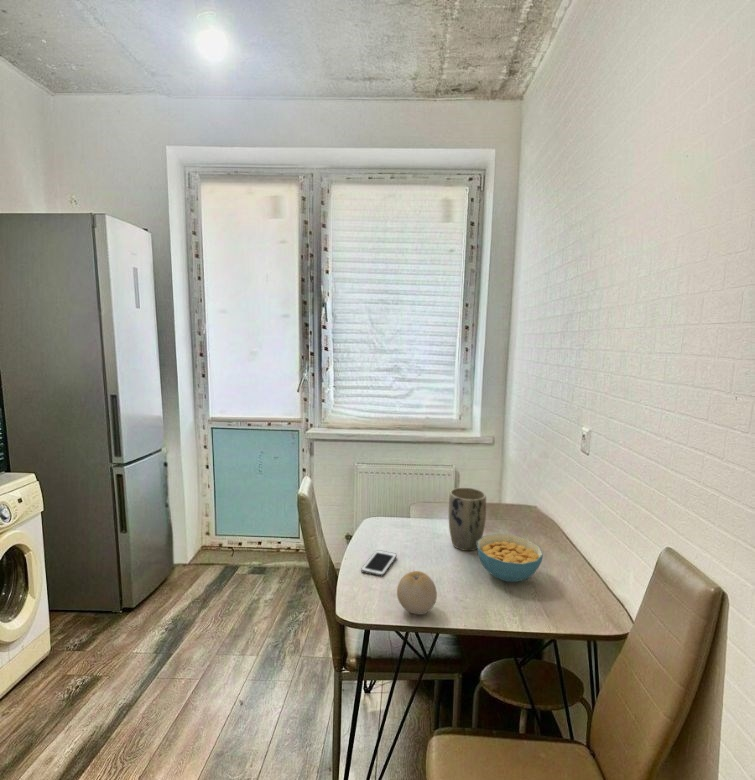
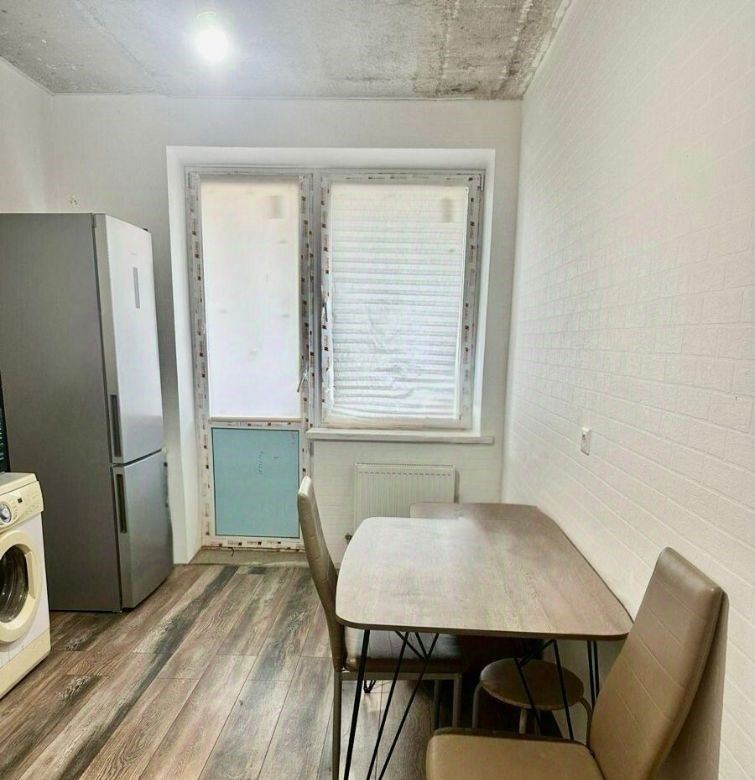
- cell phone (379, 562)
- cereal bowl (508, 562)
- plant pot (466, 519)
- fruit (417, 593)
